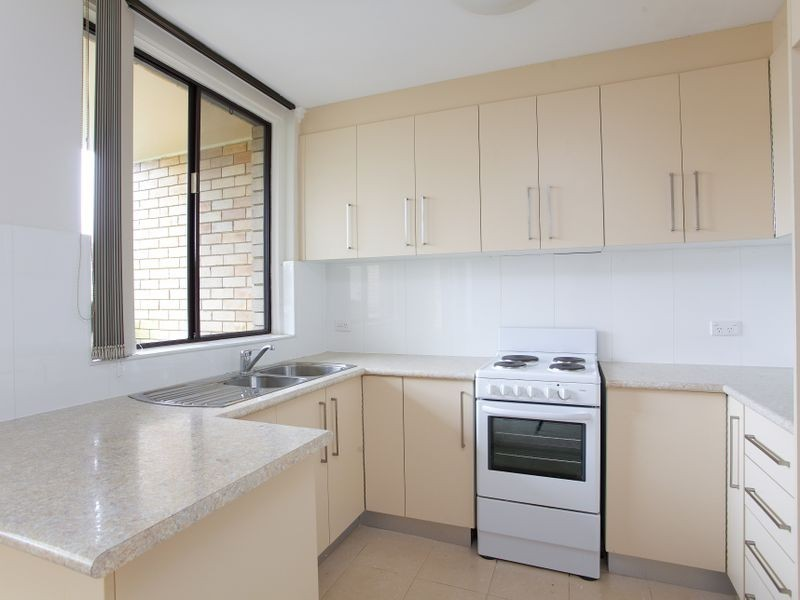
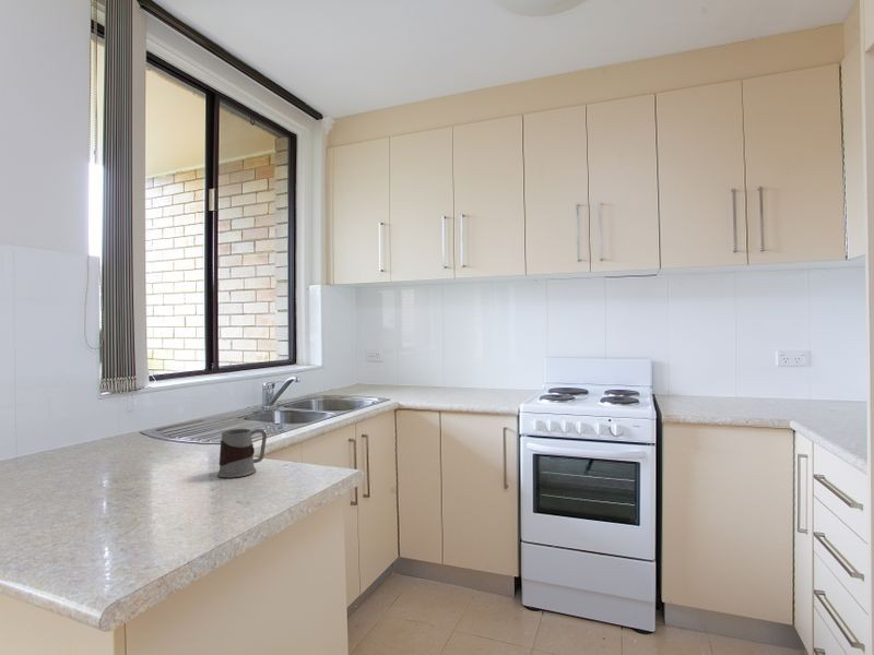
+ mug (243, 451)
